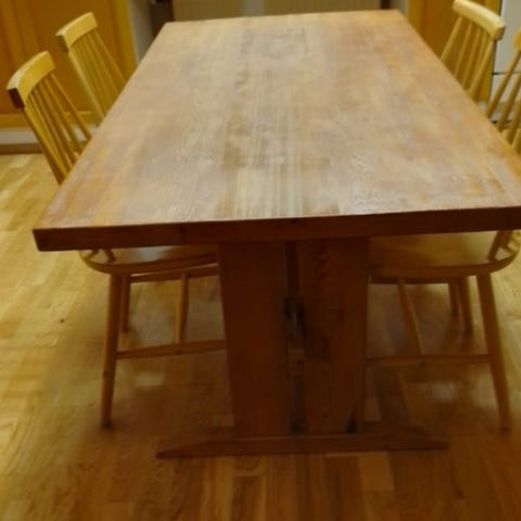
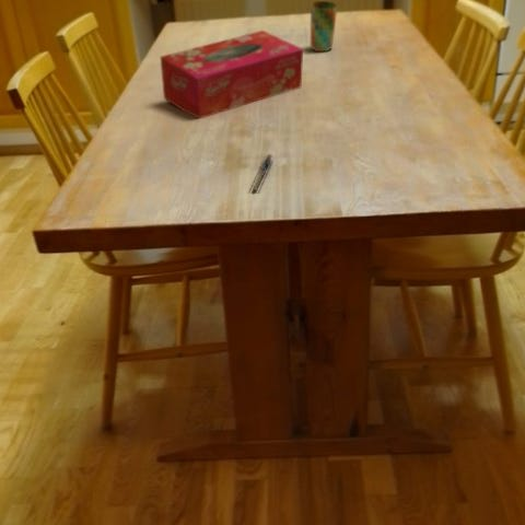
+ tissue box (233, 73)
+ cup (322, 27)
+ pen (261, 172)
